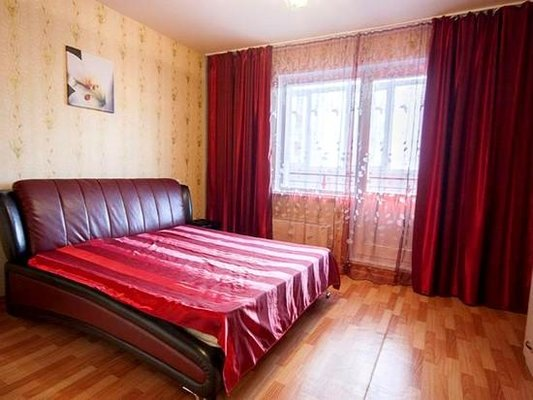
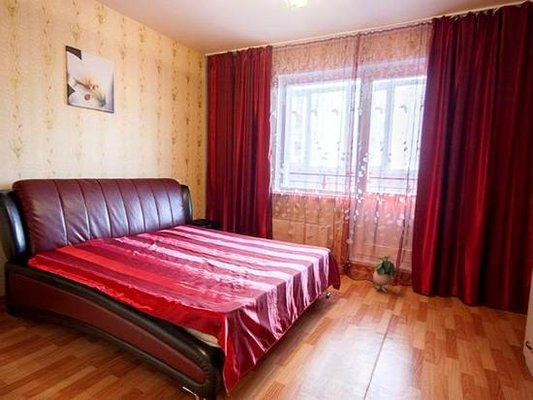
+ potted plant (384, 272)
